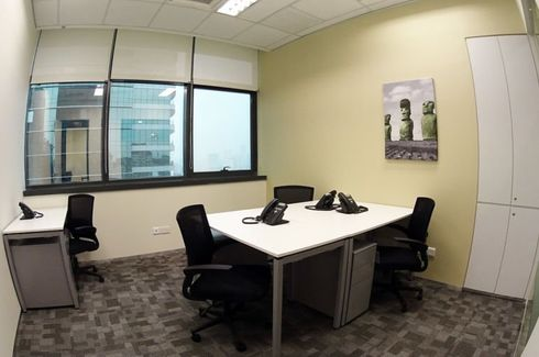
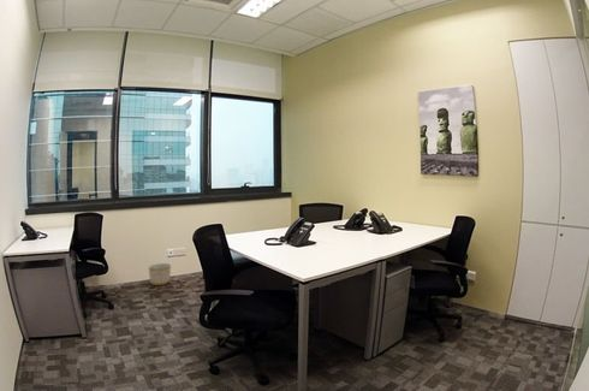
+ planter (160, 273)
